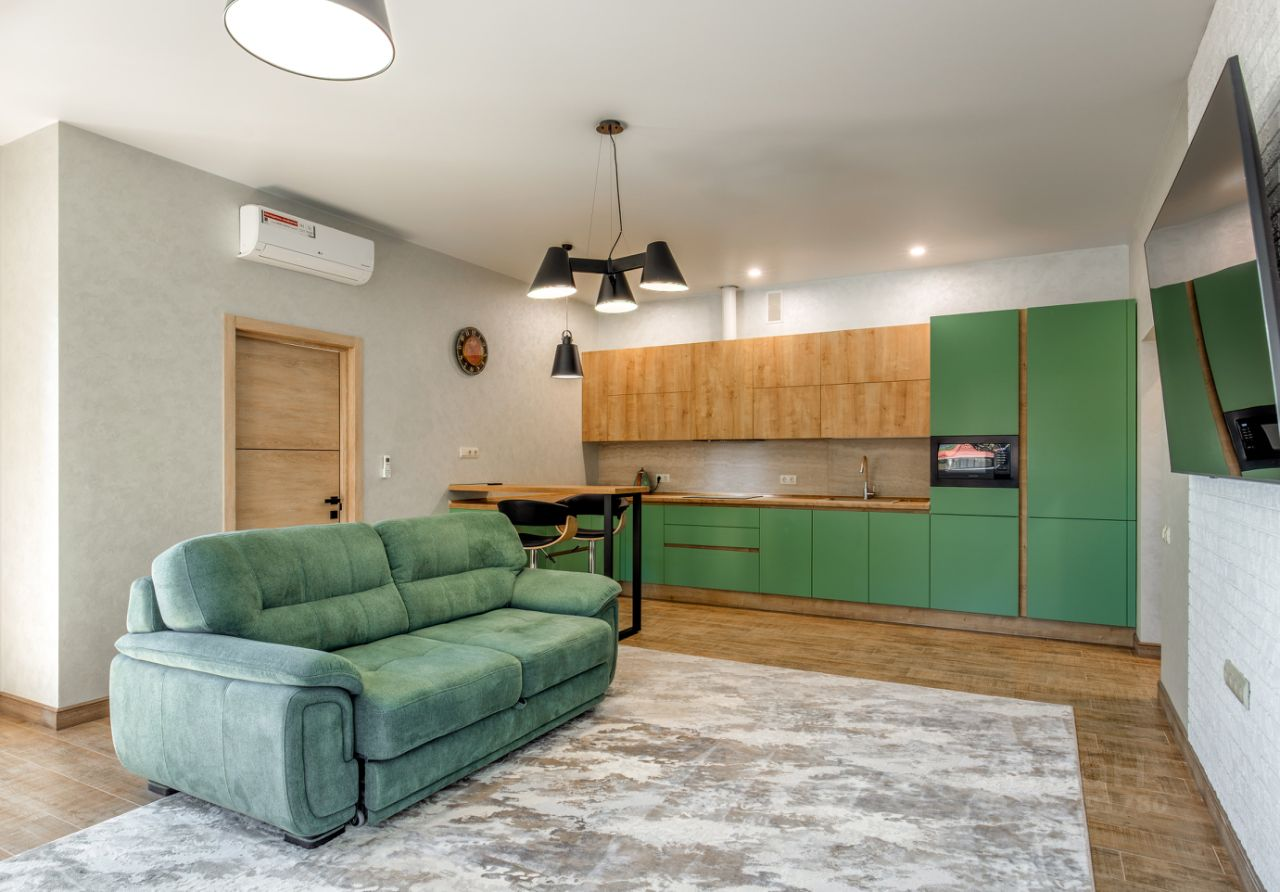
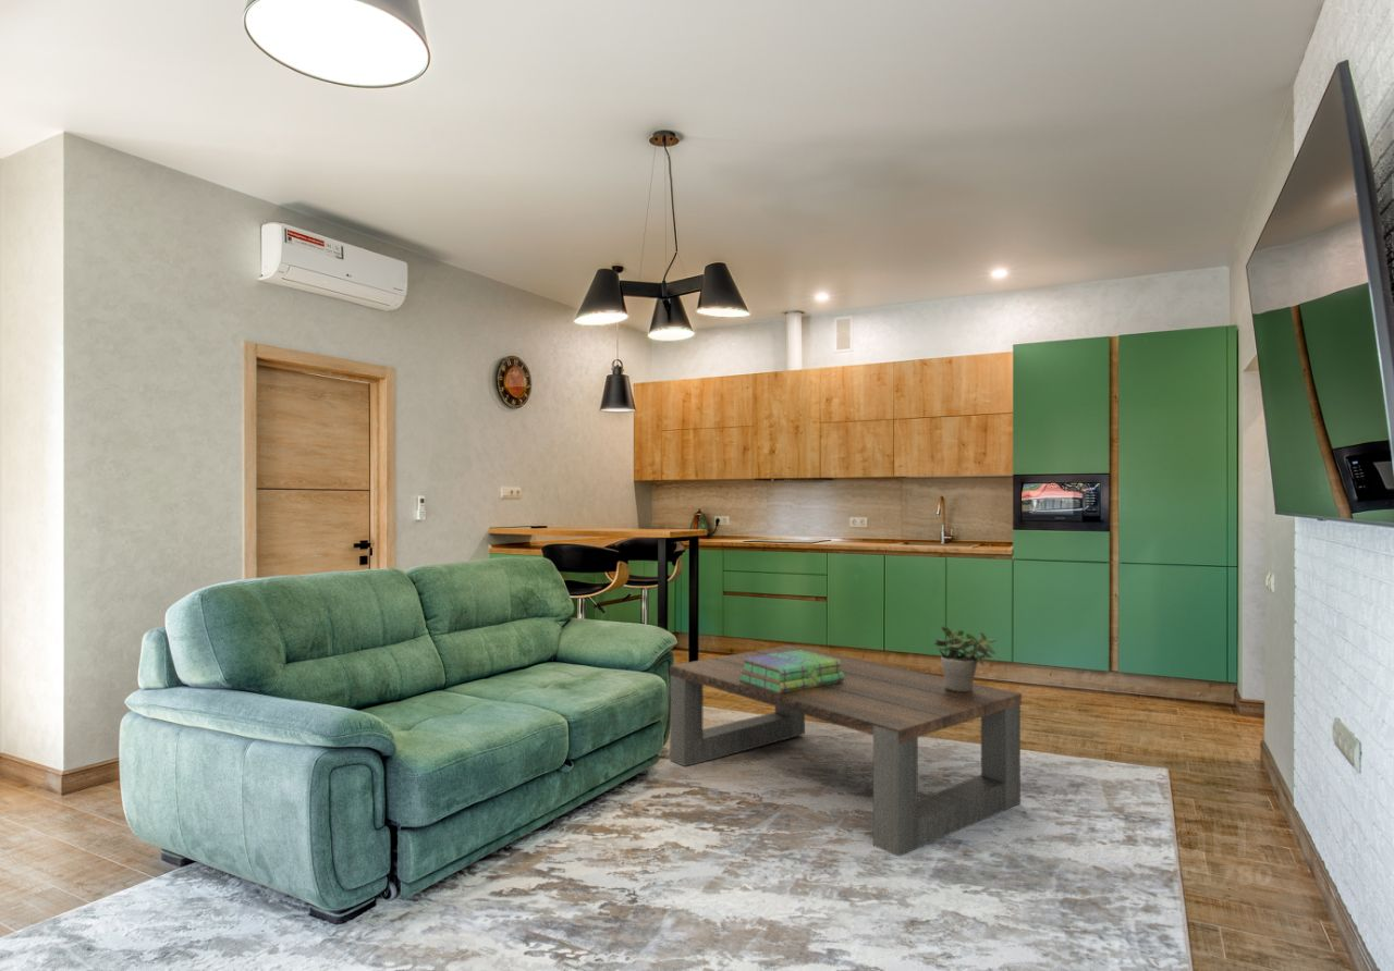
+ stack of books (791, 669)
+ potted plant (964, 656)
+ coffee table (833, 723)
